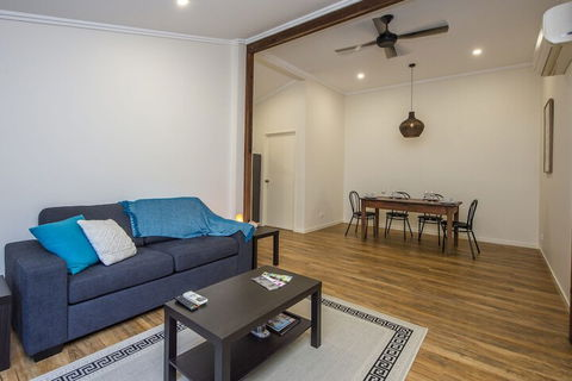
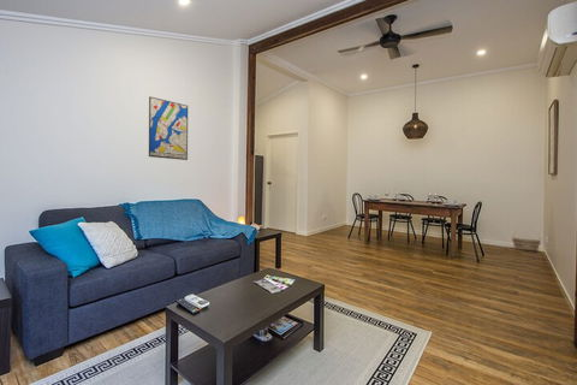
+ wall art (168, 130)
+ basket (525, 239)
